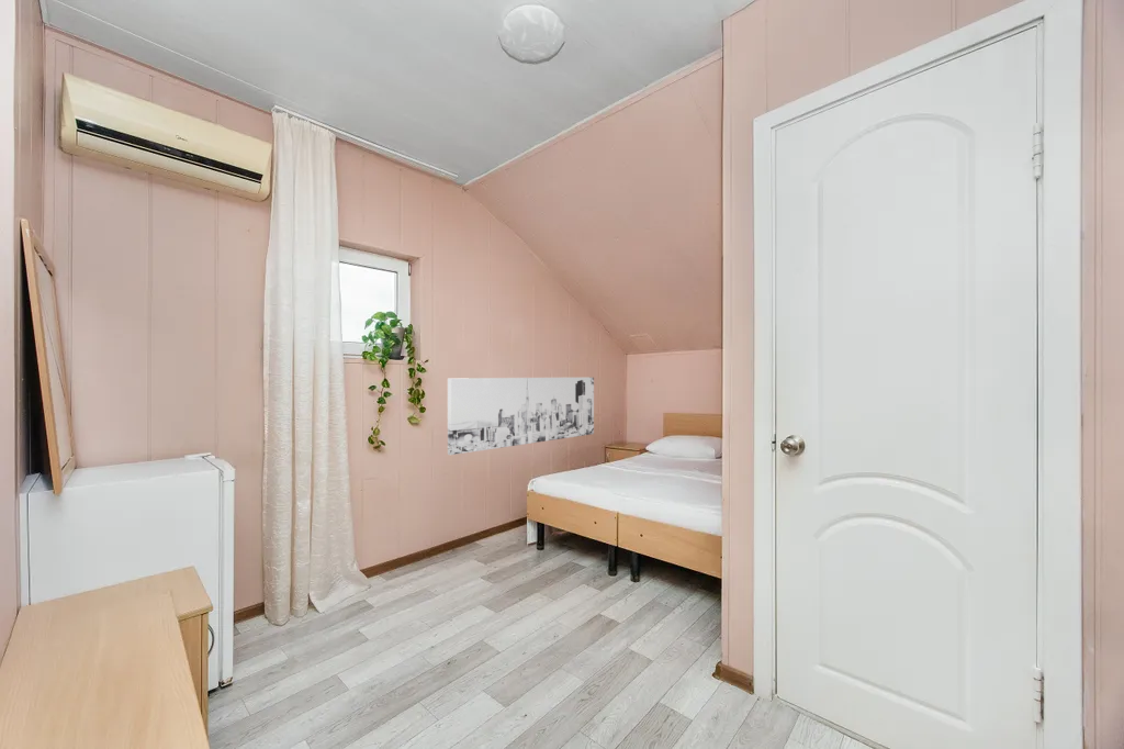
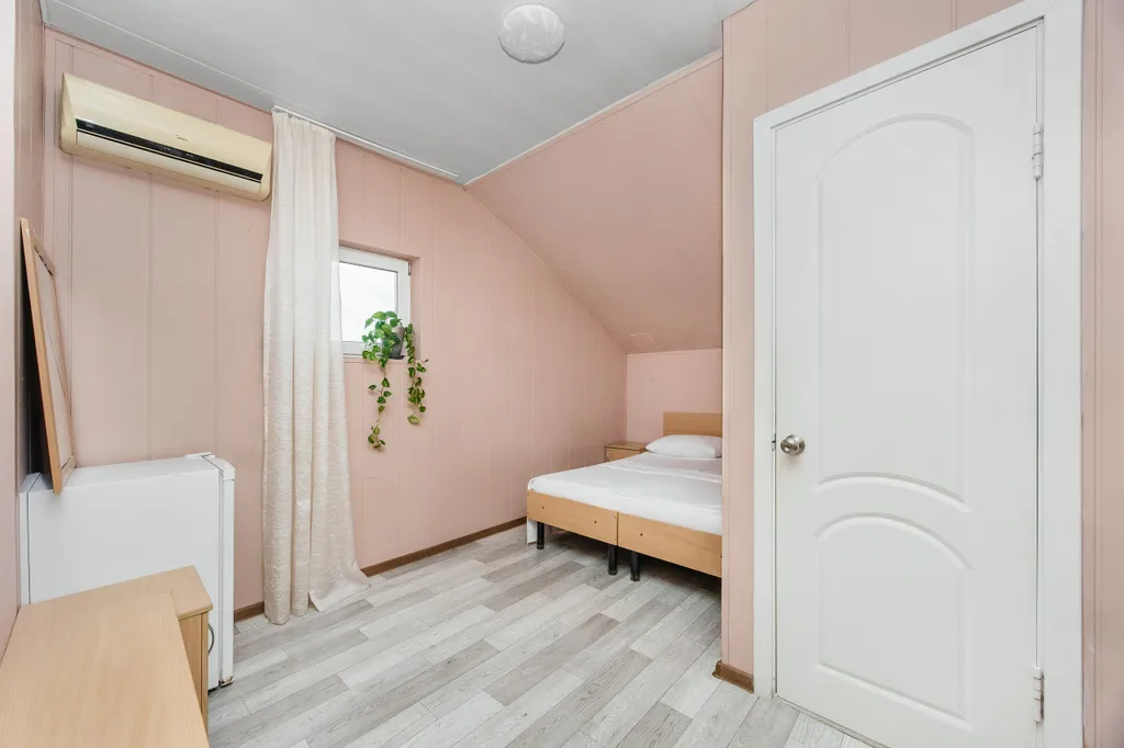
- wall art (531, 410)
